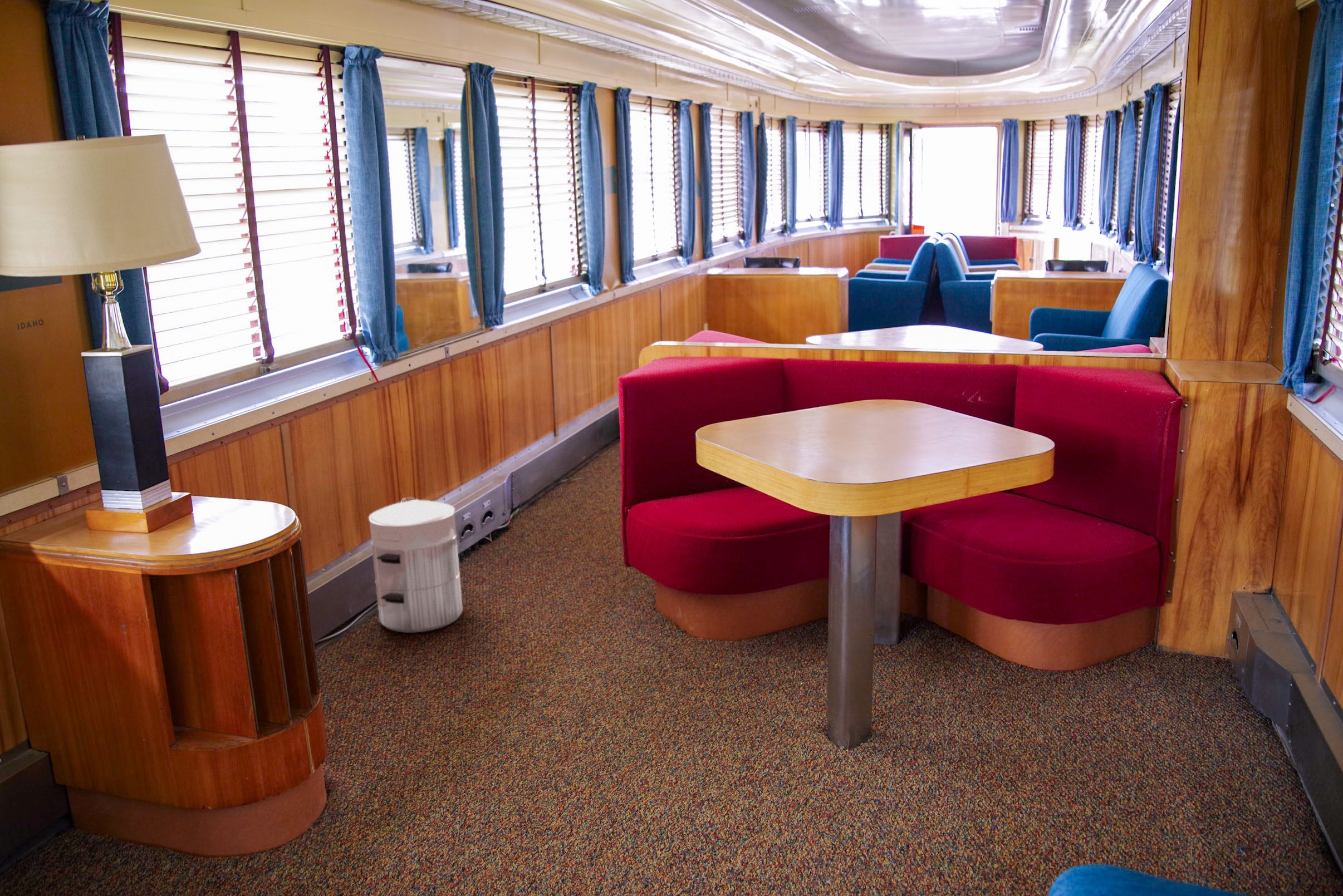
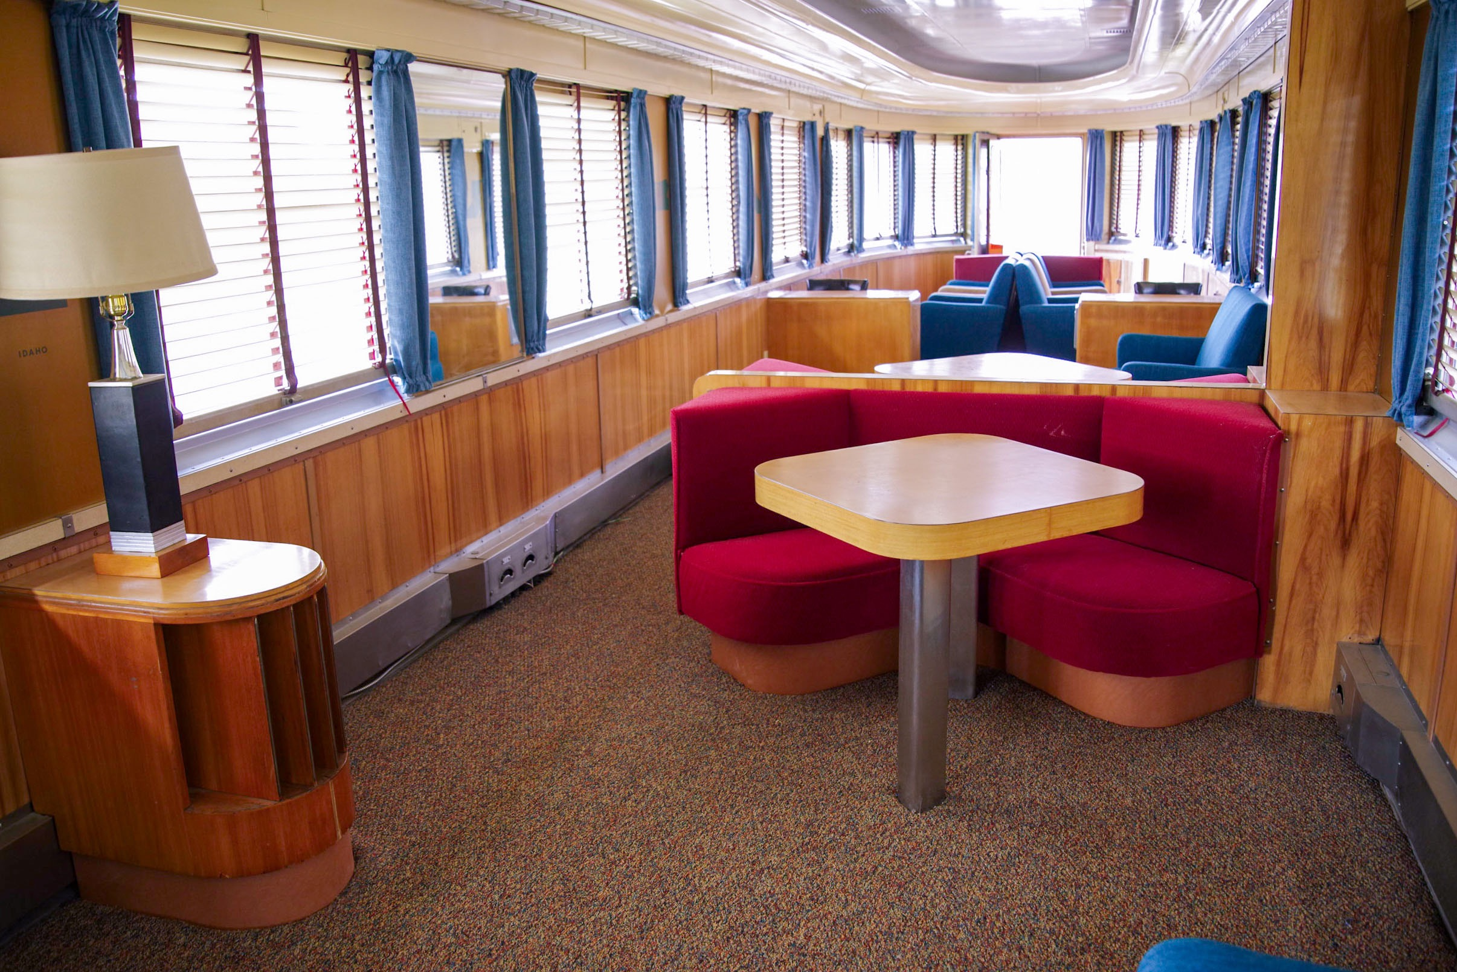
- waste bin (416, 558)
